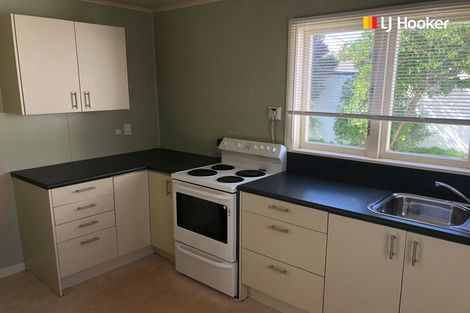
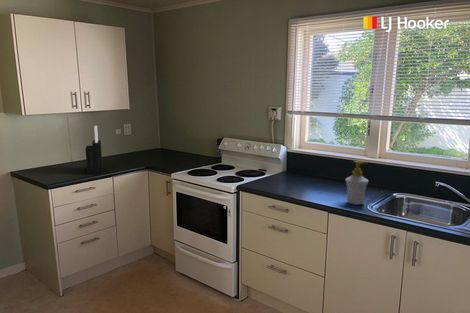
+ knife block (92, 149)
+ soap bottle (356, 182)
